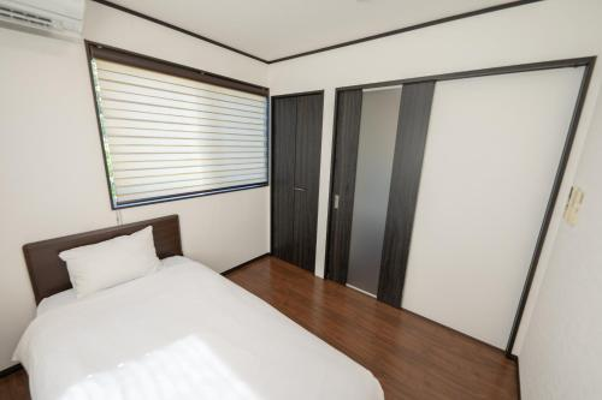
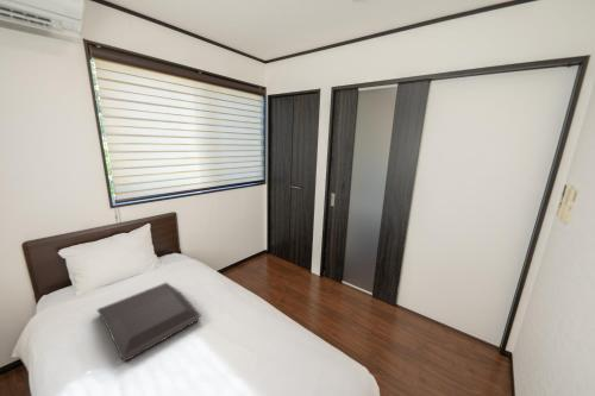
+ serving tray (148, 310)
